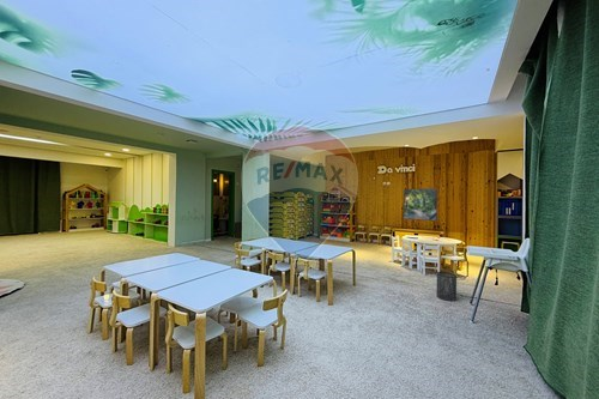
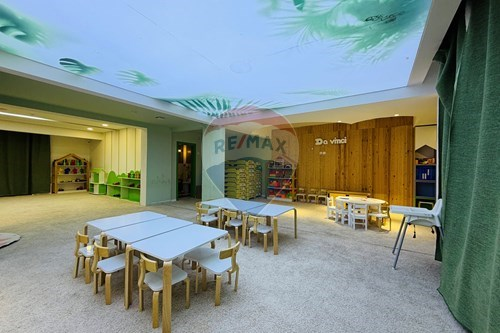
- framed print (419, 204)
- trash can (446, 285)
